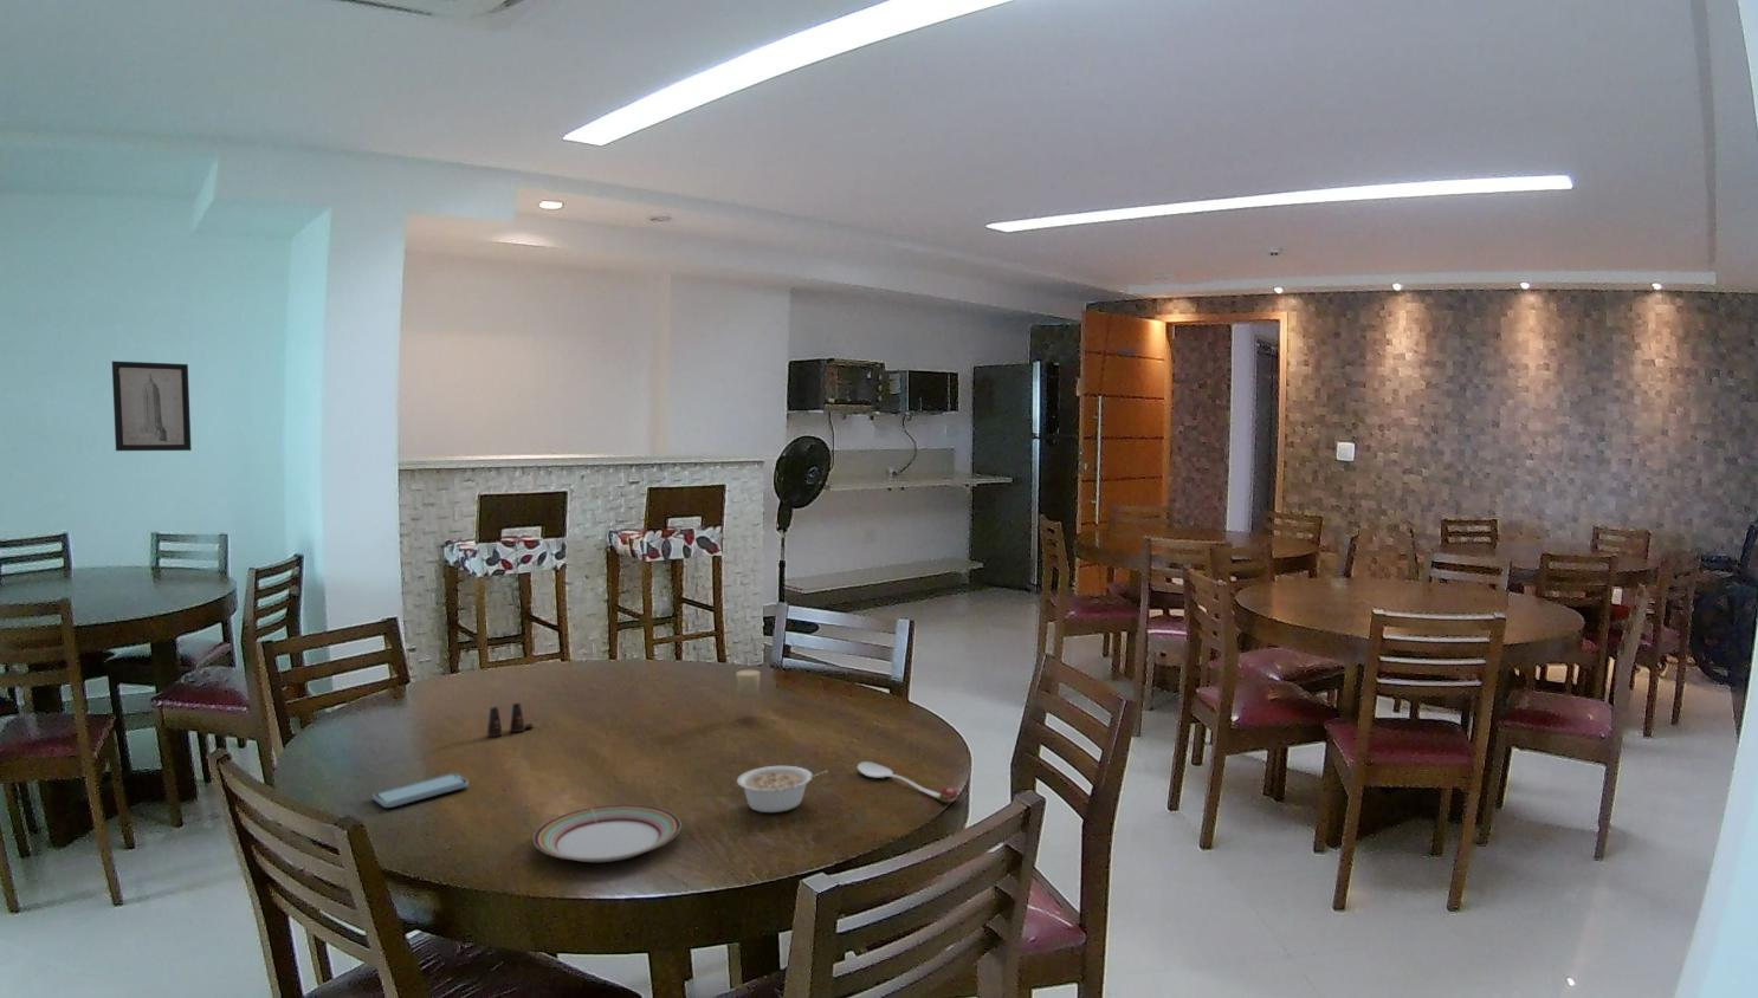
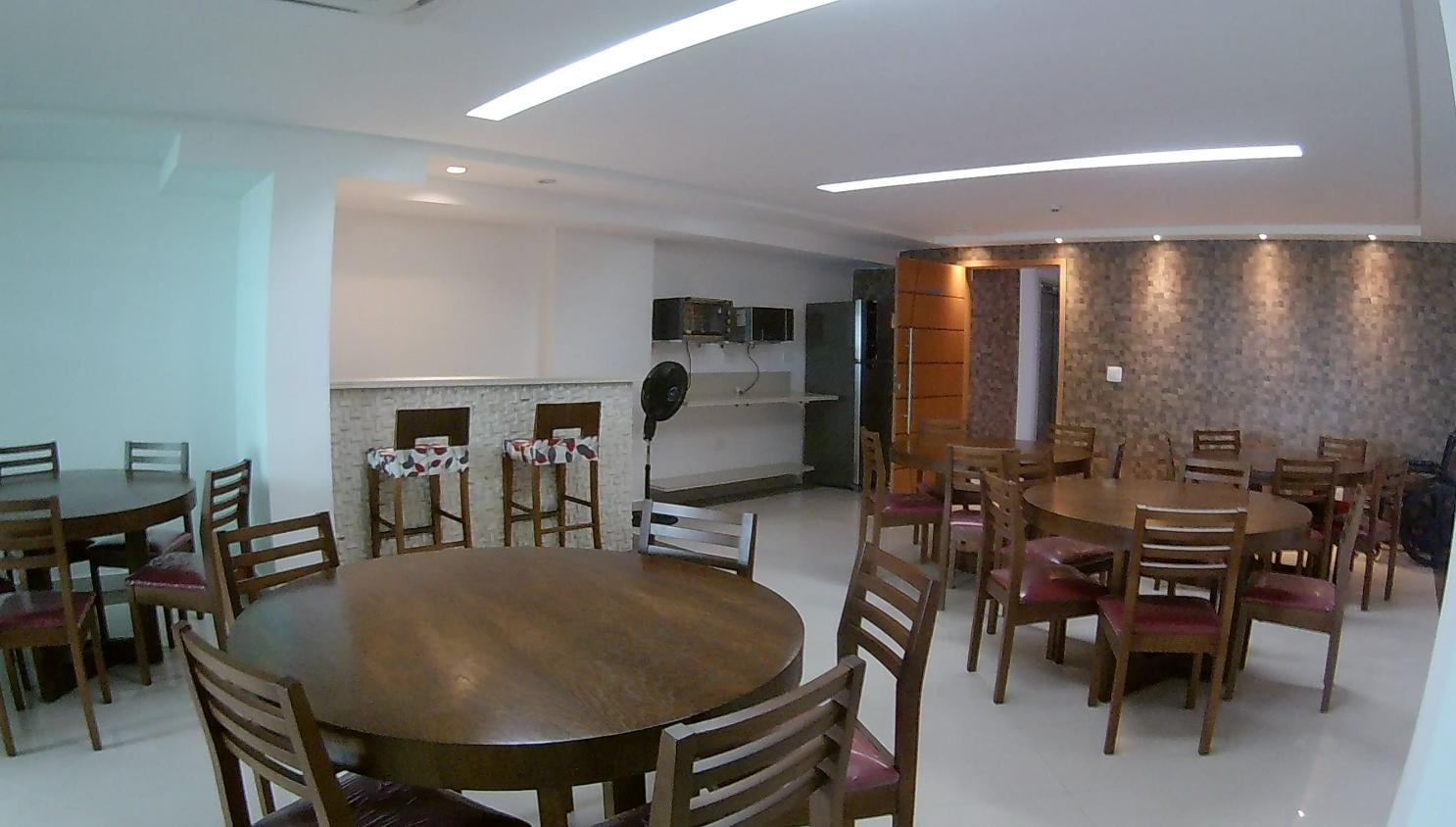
- plate (609, 836)
- legume (778, 787)
- salt shaker (511, 718)
- smartphone (421, 789)
- candle (747, 694)
- wall art (151, 407)
- spoon (907, 780)
